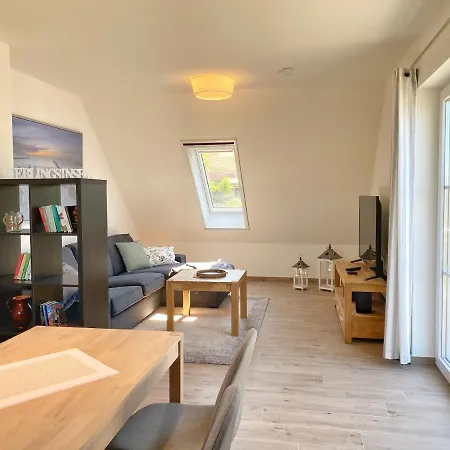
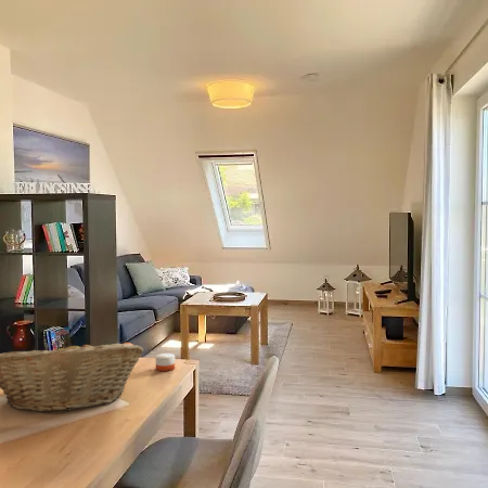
+ fruit basket (65, 368)
+ candle (165, 355)
